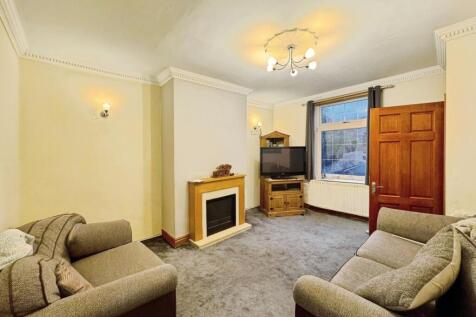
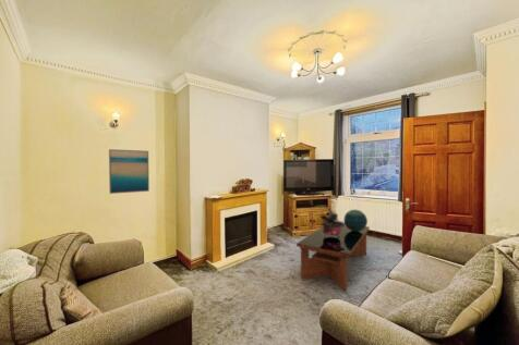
+ potted plant (331, 222)
+ coffee table (337, 249)
+ decorative sphere (354, 220)
+ wall art (130, 171)
